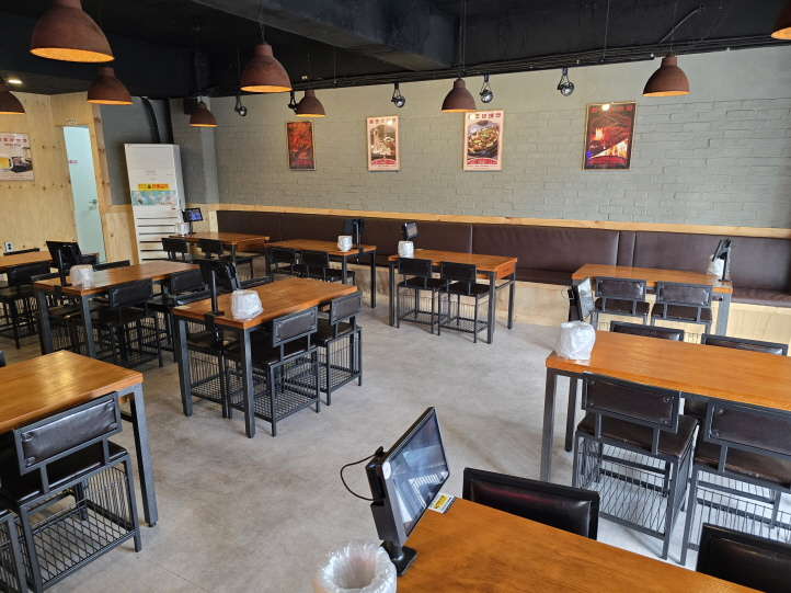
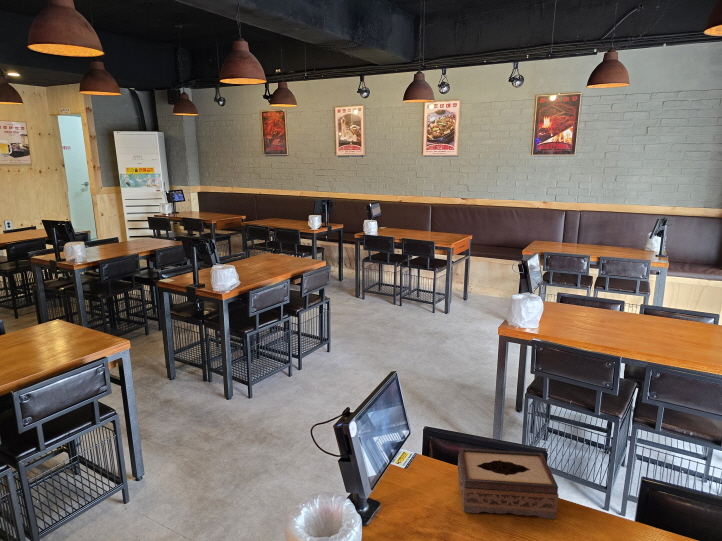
+ tissue box (504, 481)
